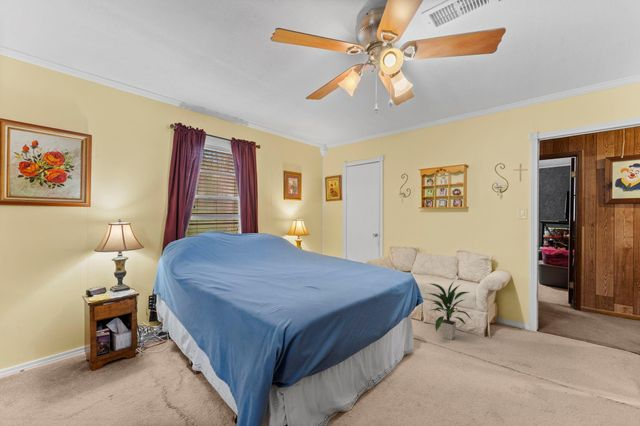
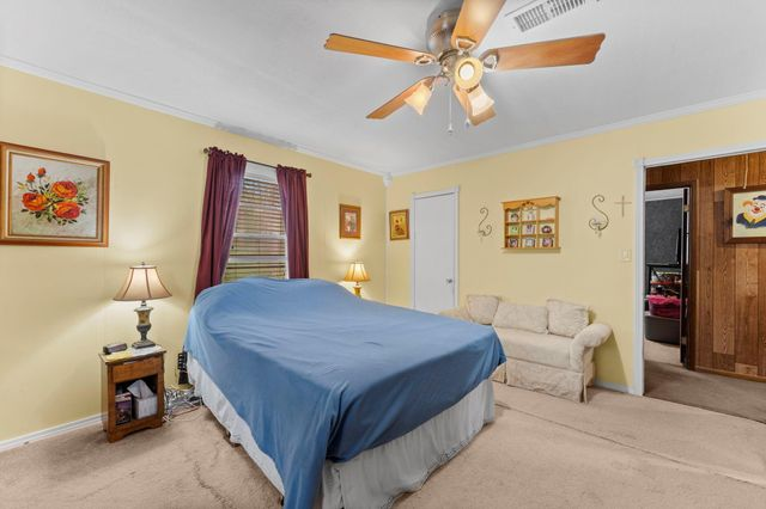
- indoor plant (446, 308)
